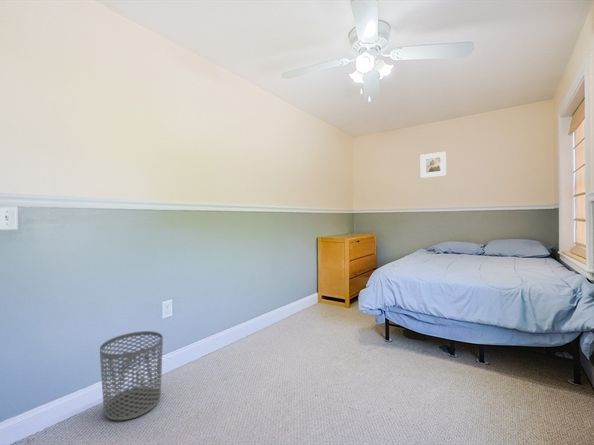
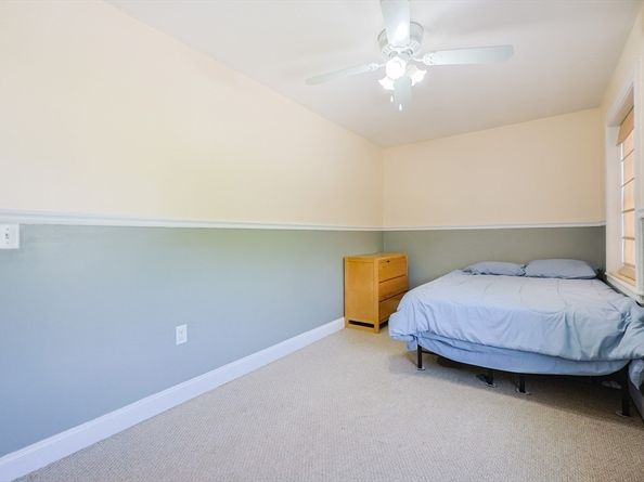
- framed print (433, 165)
- waste bin (133, 373)
